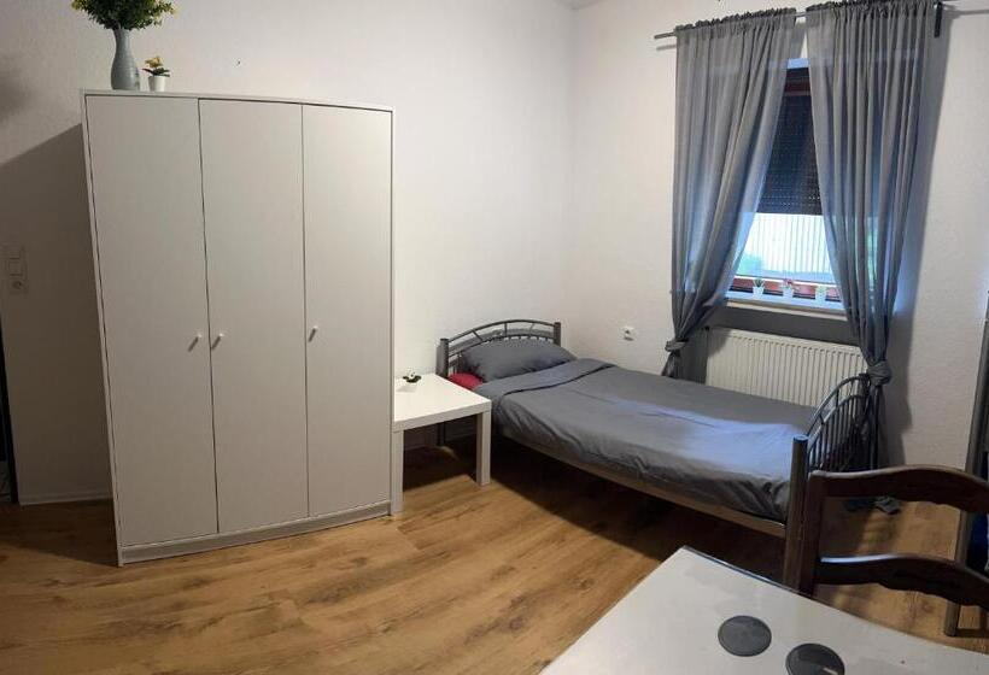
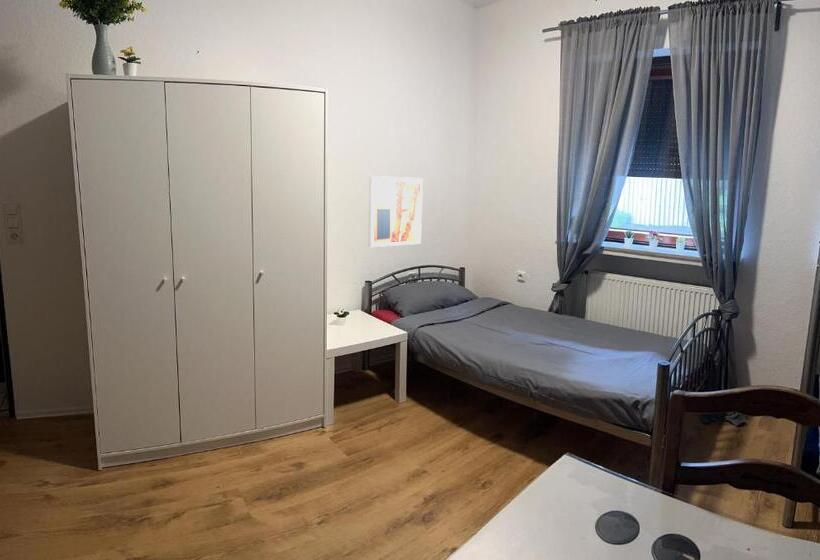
+ wall art (396, 211)
